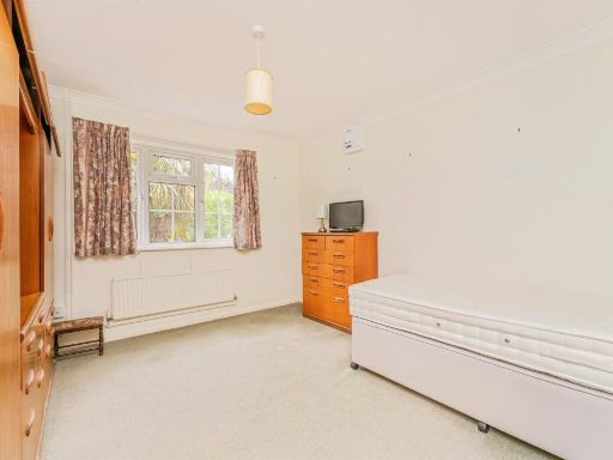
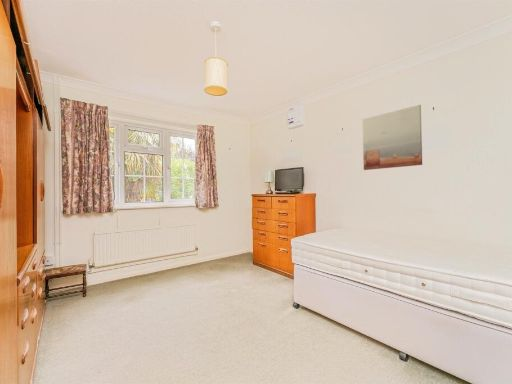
+ wall art (390, 140)
